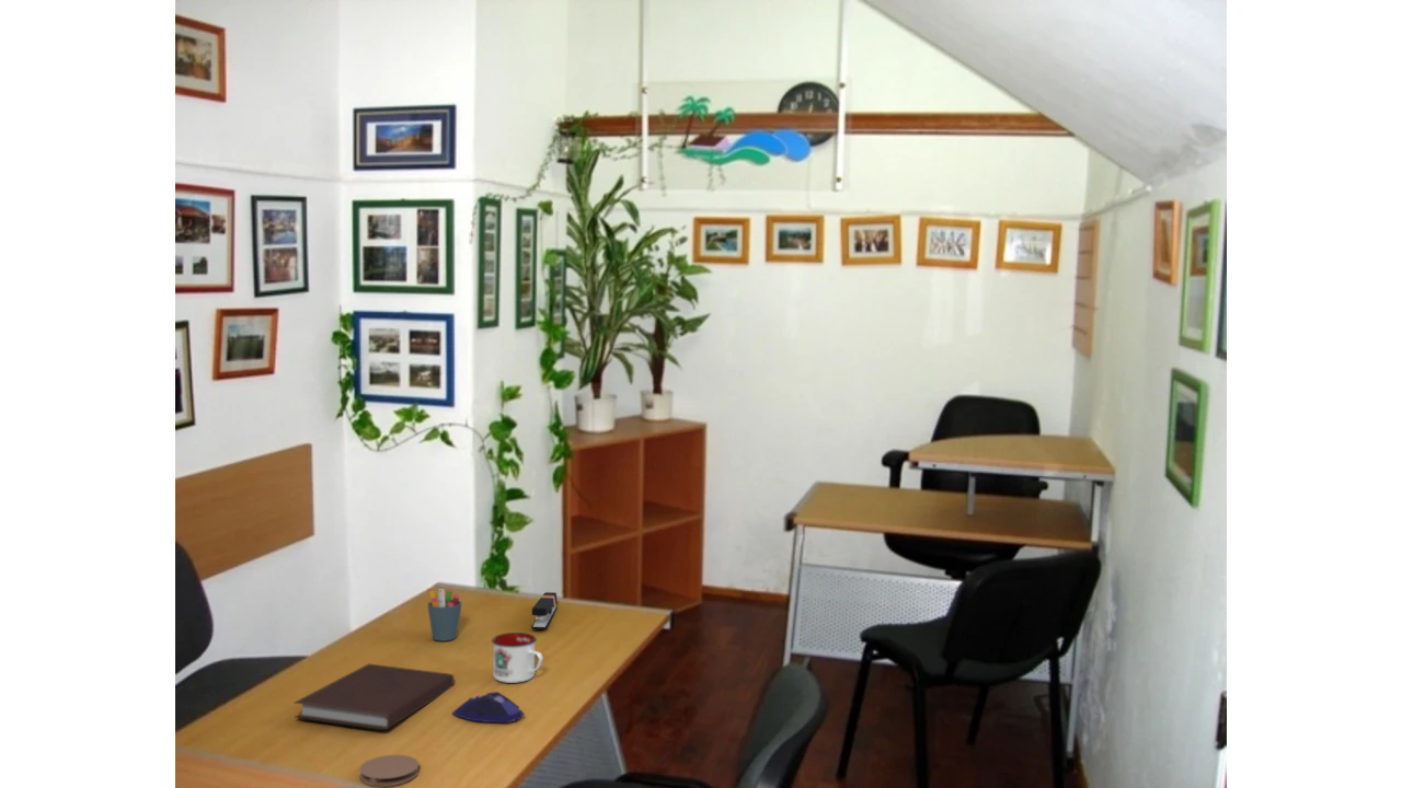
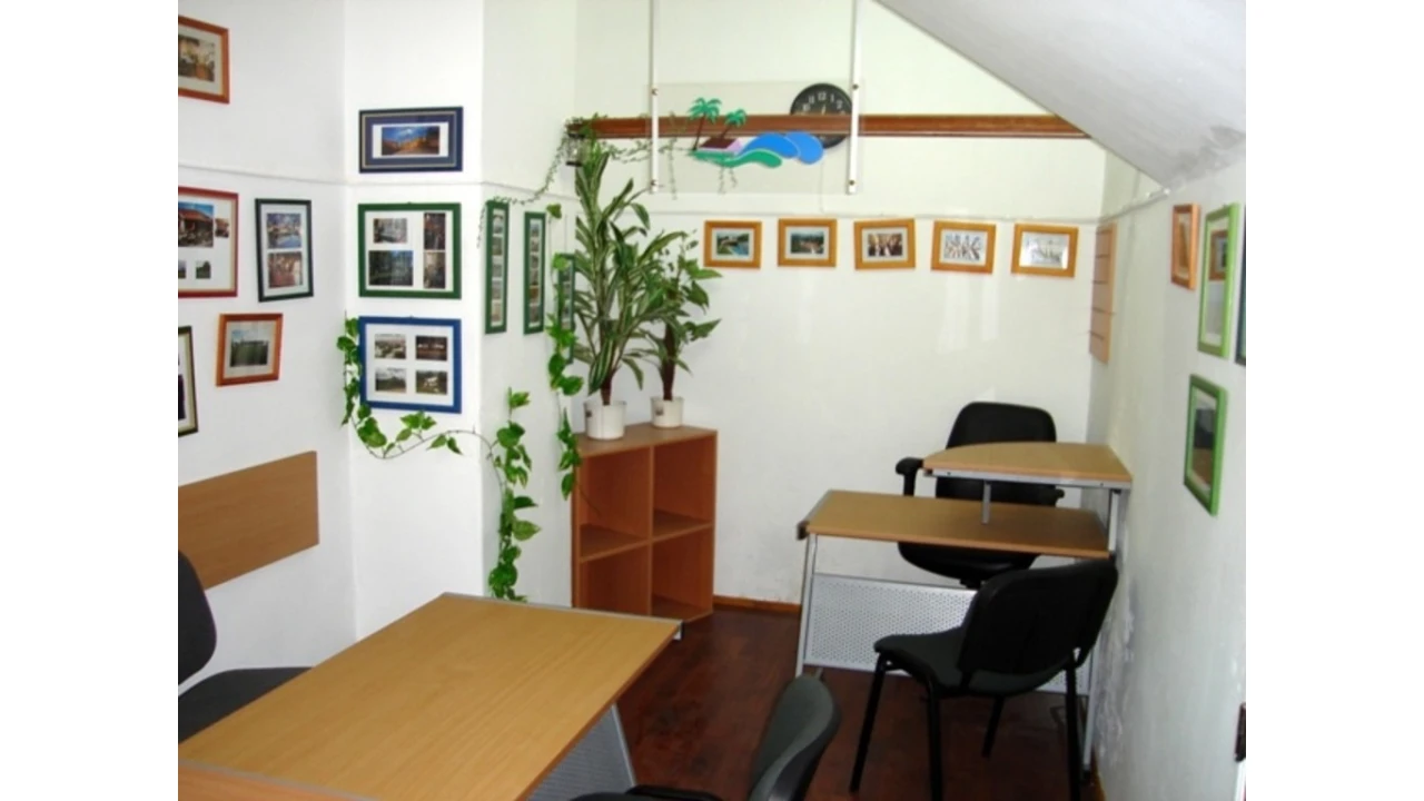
- stapler (544, 609)
- notebook (377, 695)
- computer mouse (491, 703)
- mug (518, 658)
- coaster (389, 769)
- pen holder (444, 611)
